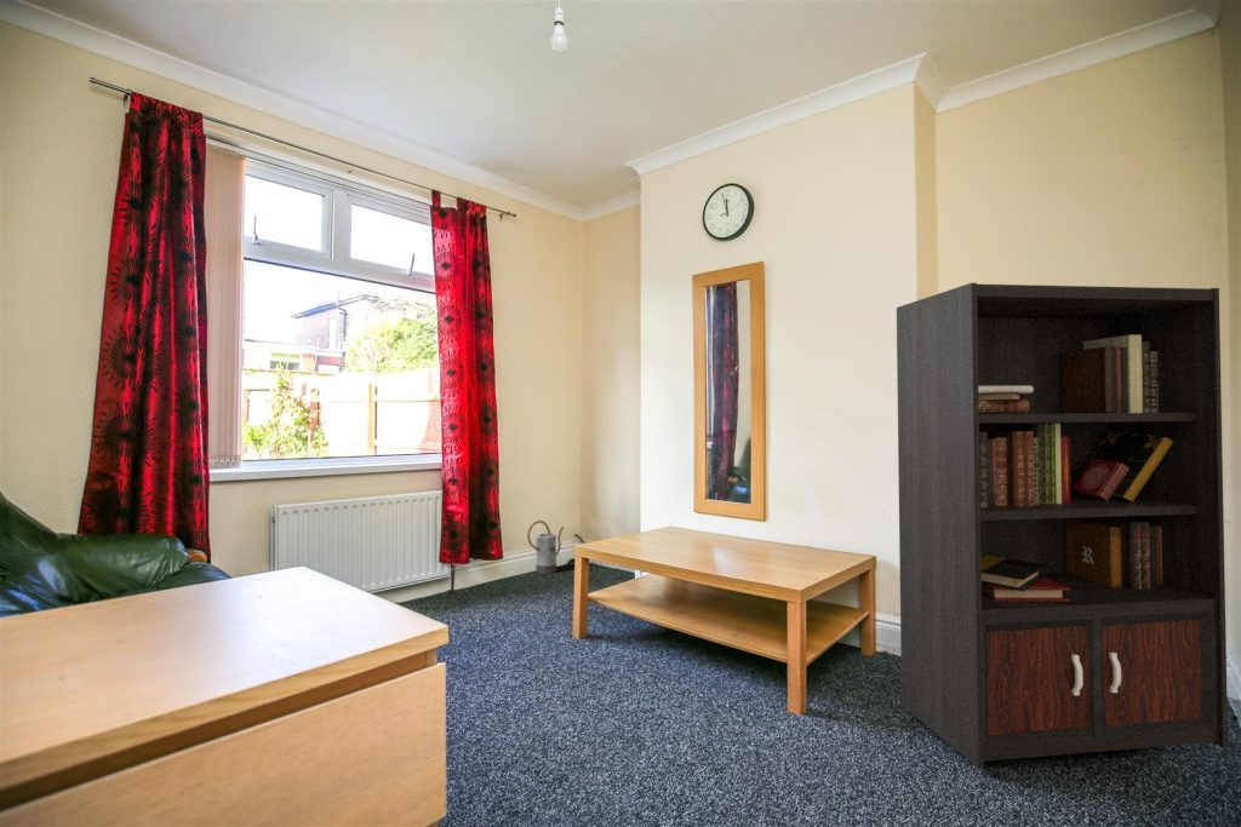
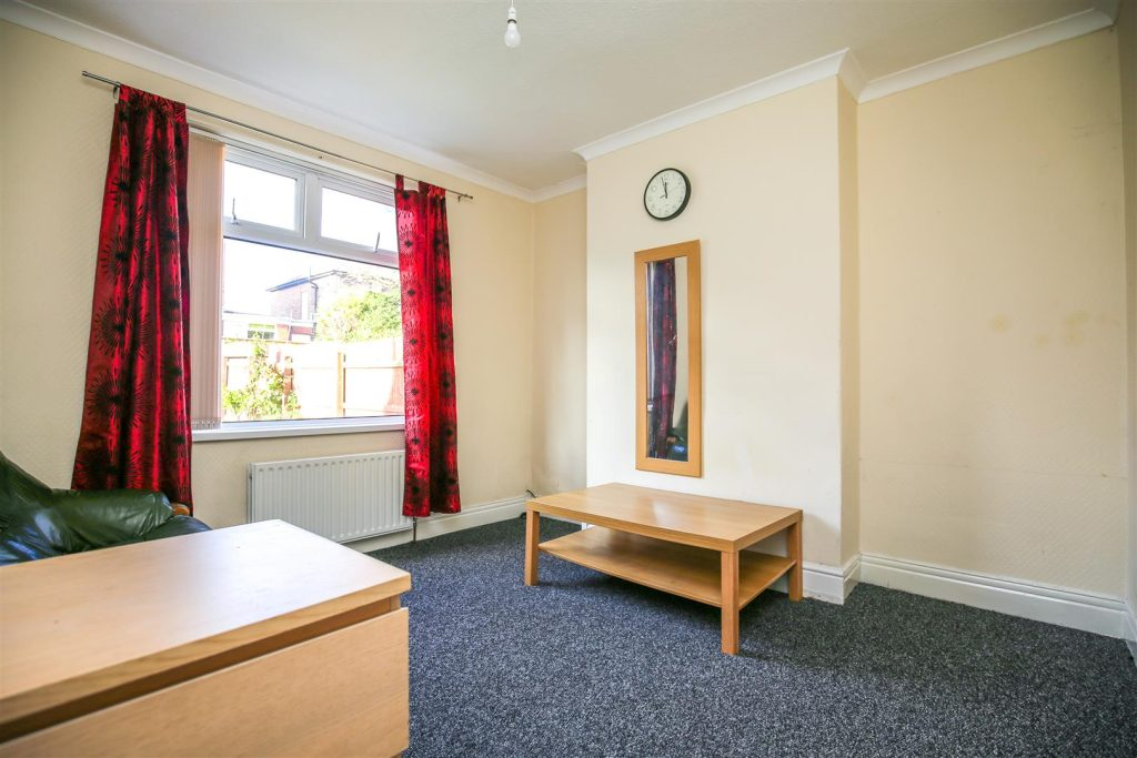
- bookcase (1051, 506)
- watering can (545, 545)
